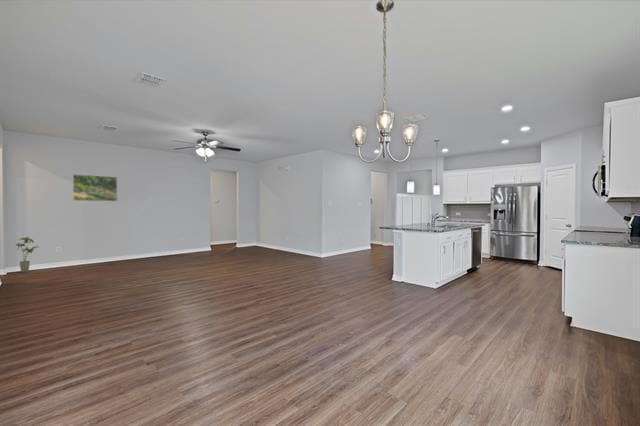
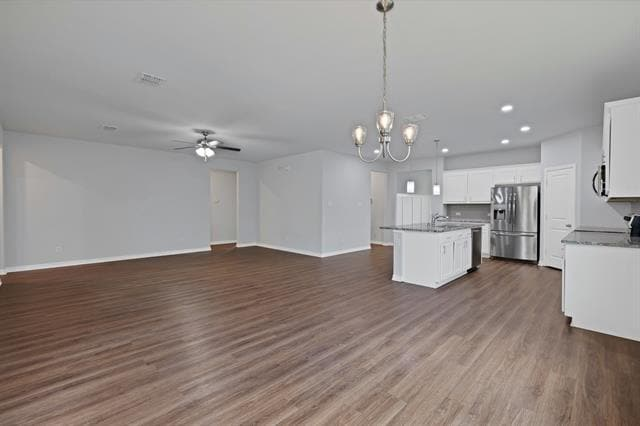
- house plant (27, 254)
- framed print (95, 188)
